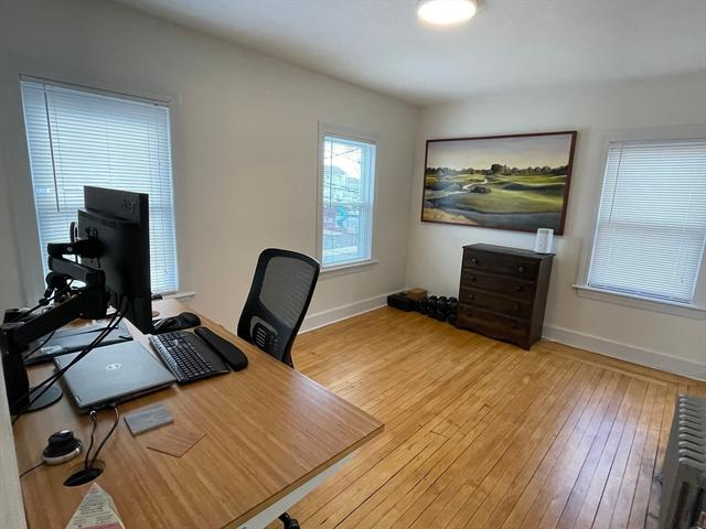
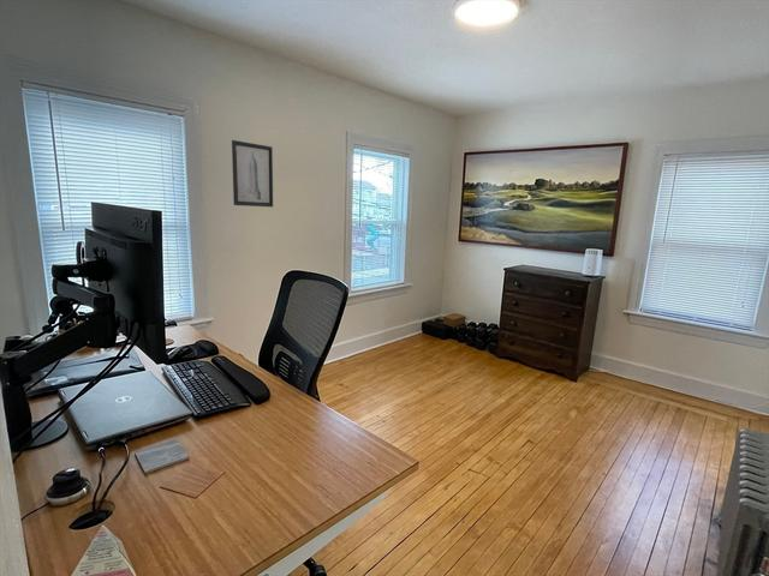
+ wall art (254, 175)
